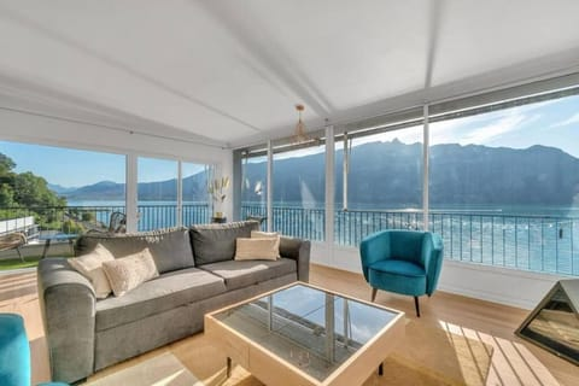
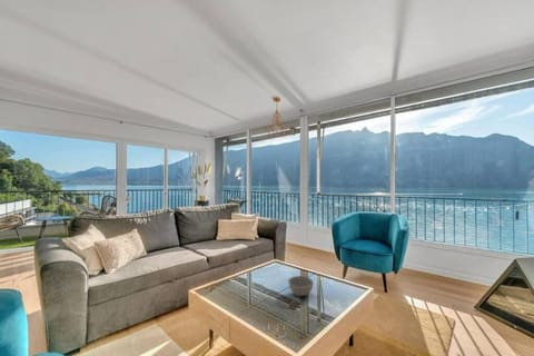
+ bowl (300, 287)
